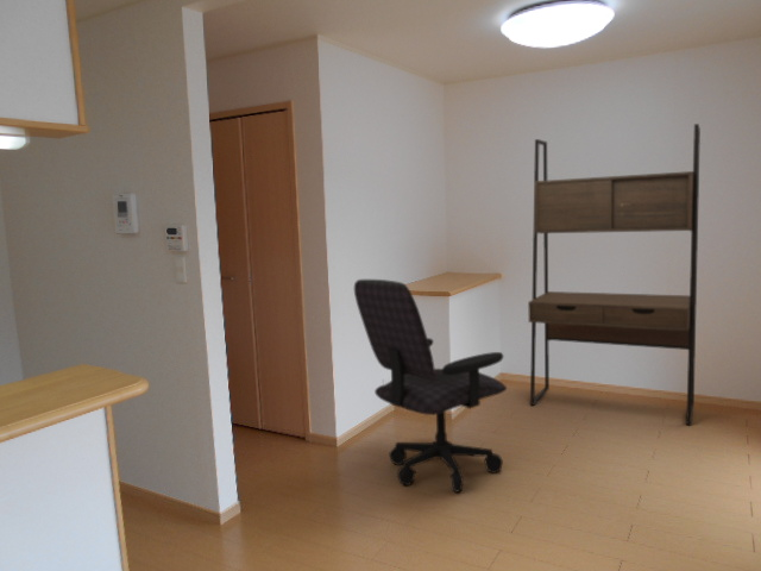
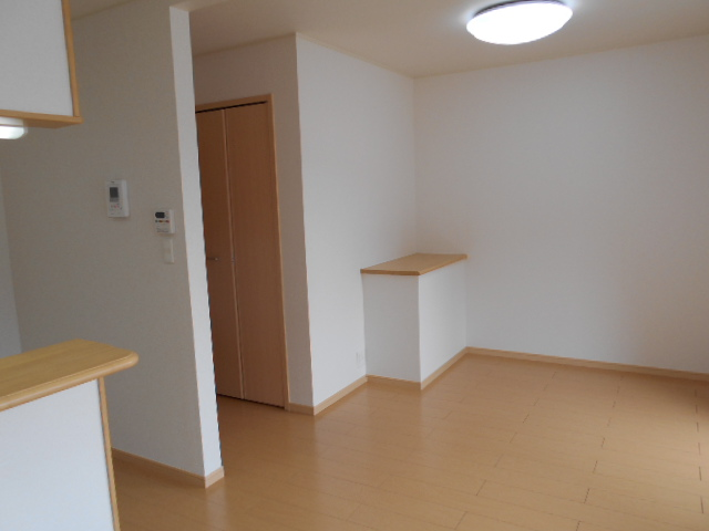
- desk (605, 293)
- office chair (432, 374)
